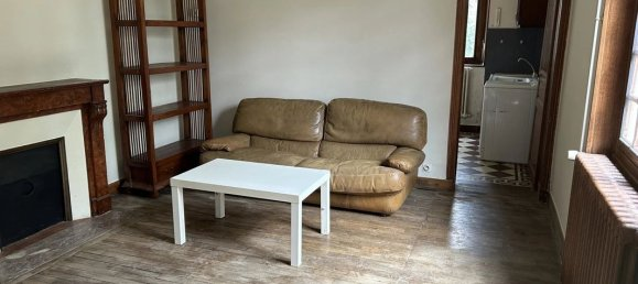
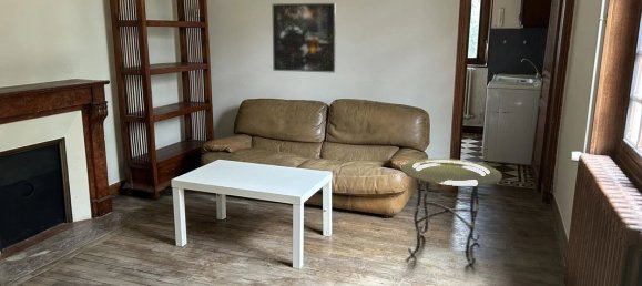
+ side table (447, 210)
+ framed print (303, 38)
